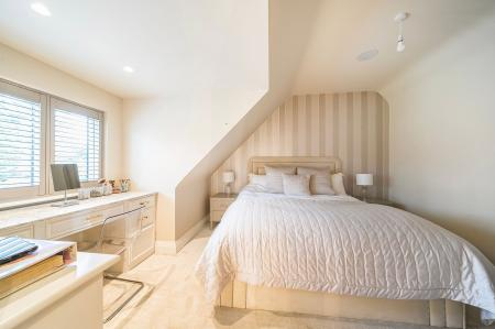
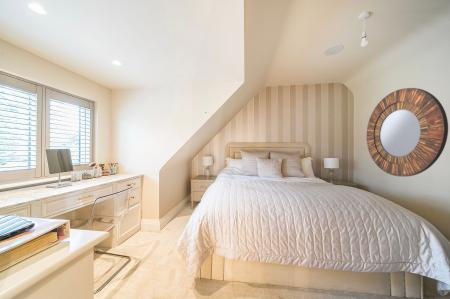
+ home mirror (397, 133)
